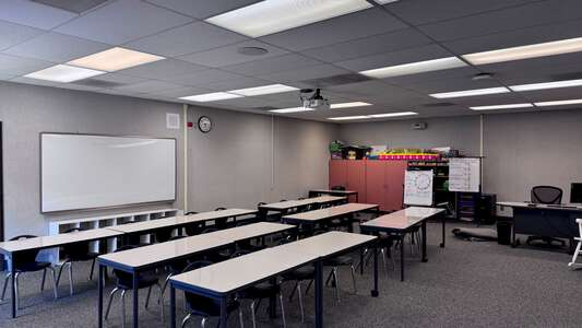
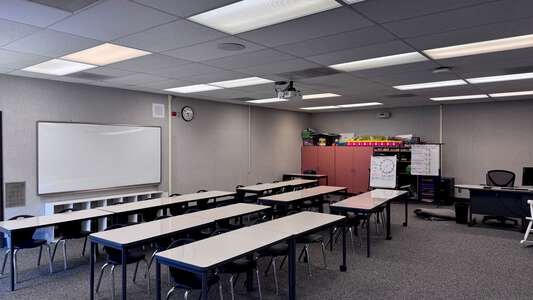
+ calendar (15, 191)
